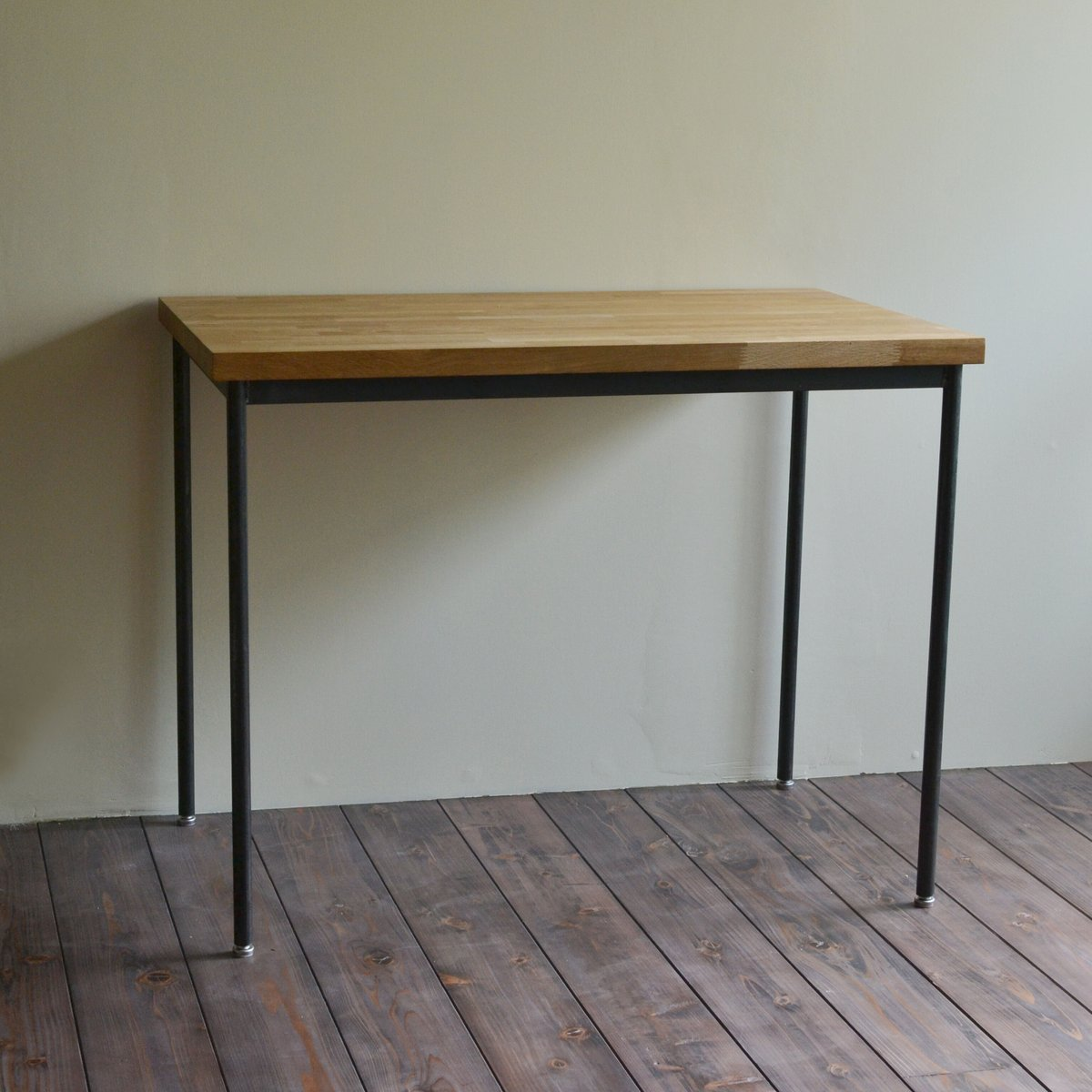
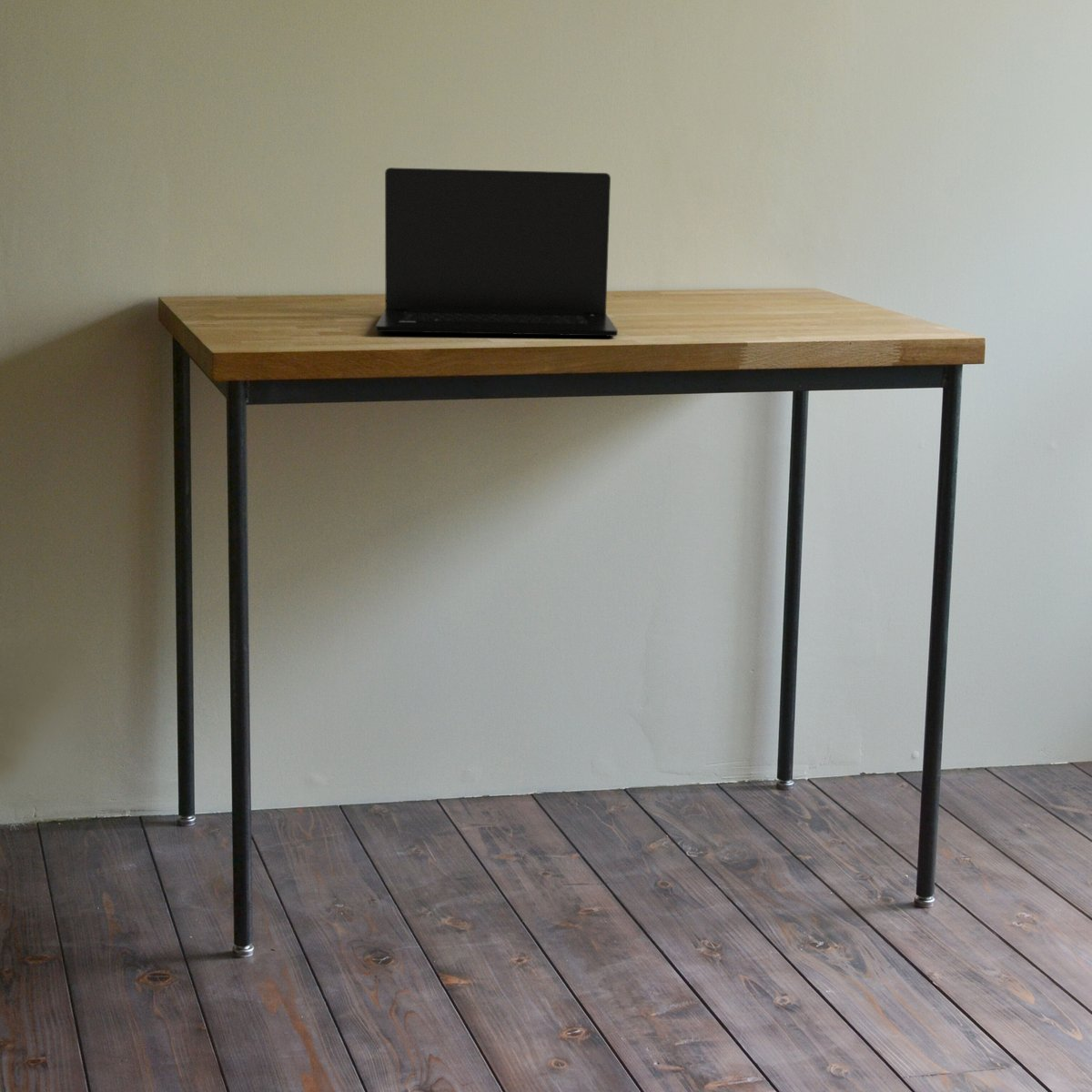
+ laptop (497, 249)
